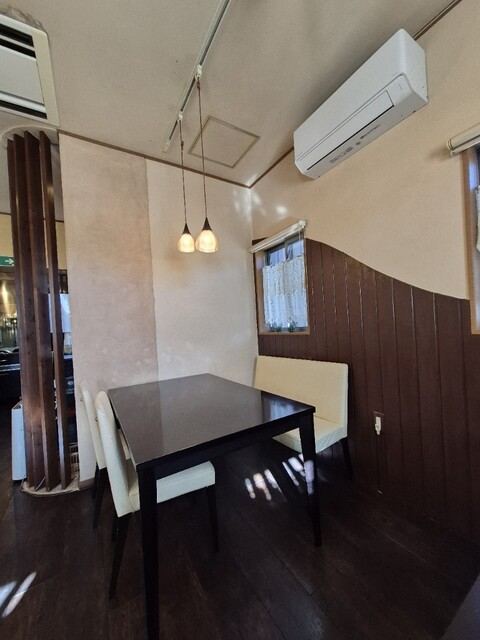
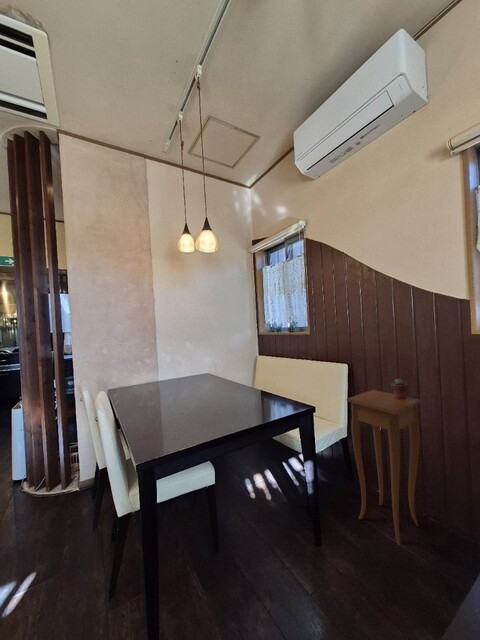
+ side table (381, 460)
+ potted succulent (399, 387)
